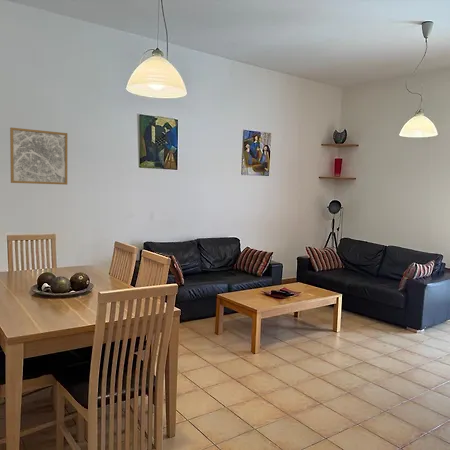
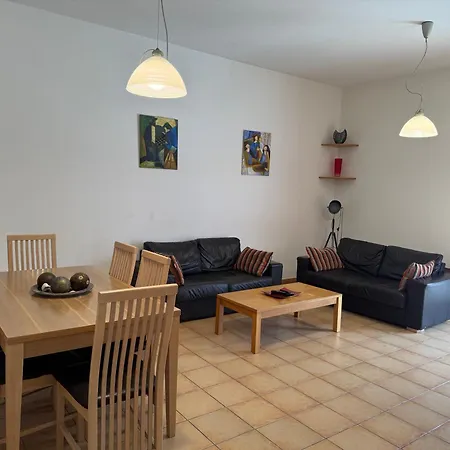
- wall art (39, 157)
